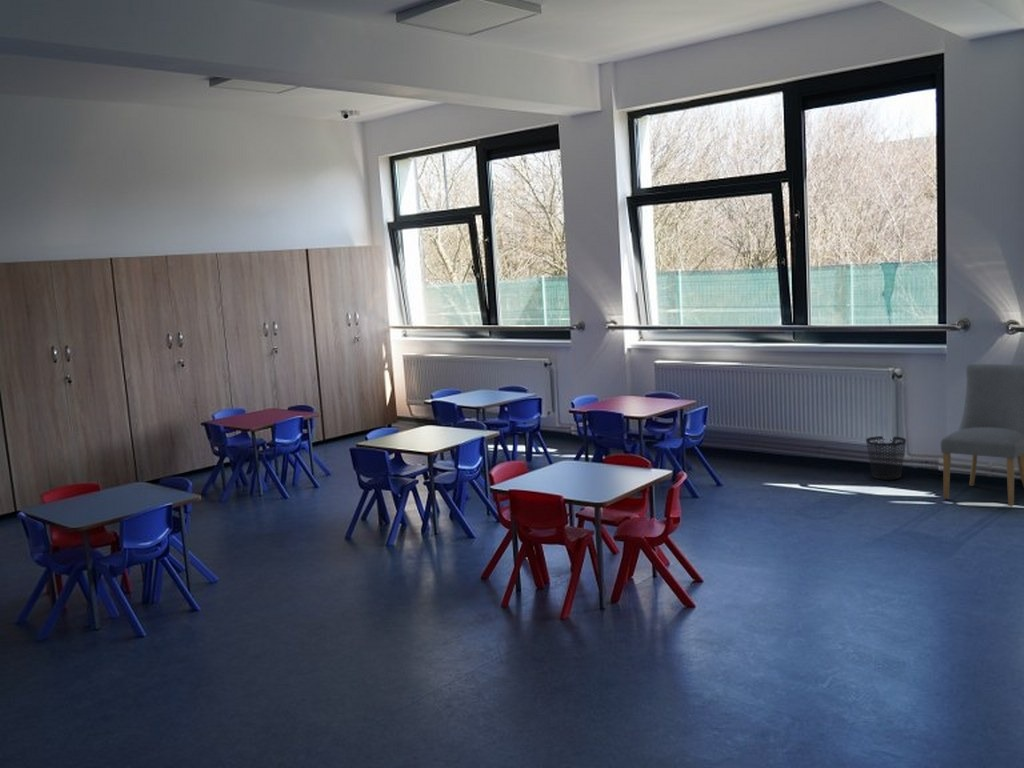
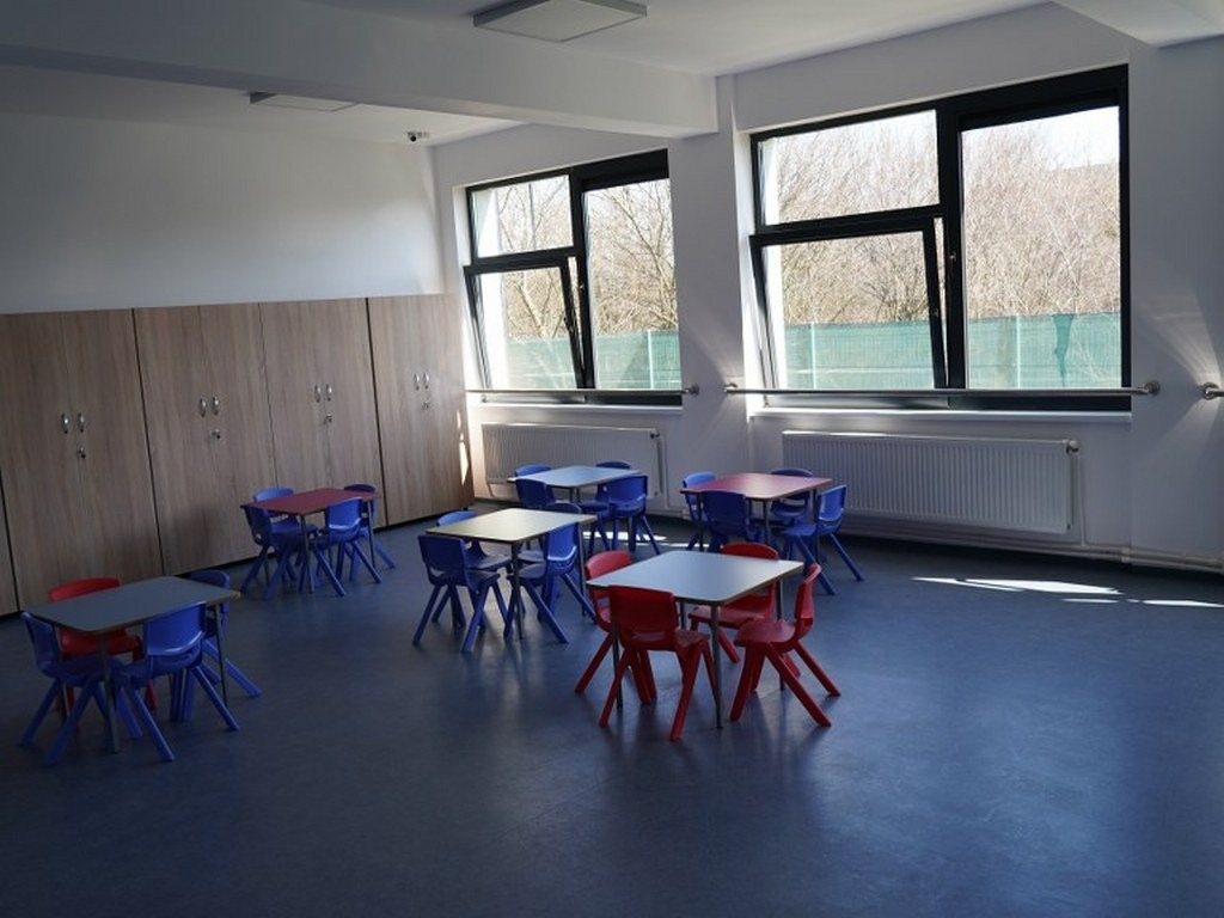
- chair (990, 431)
- wastebasket (886, 458)
